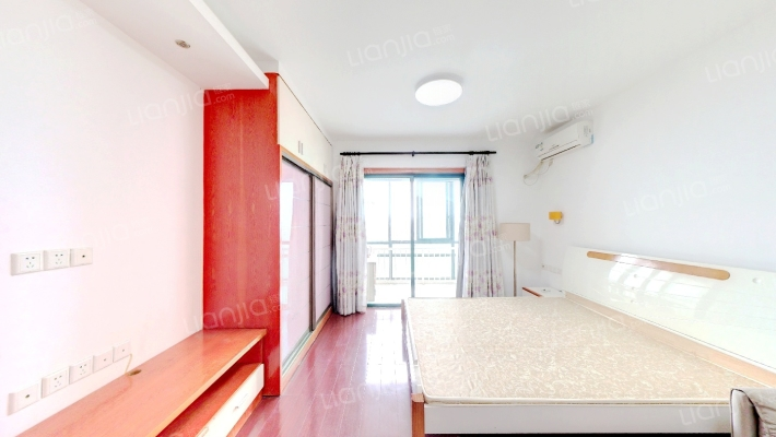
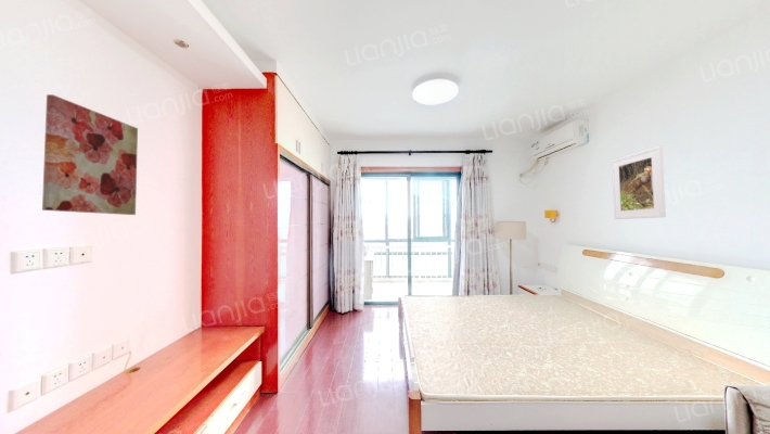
+ wall art (97, 163)
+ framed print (636, 186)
